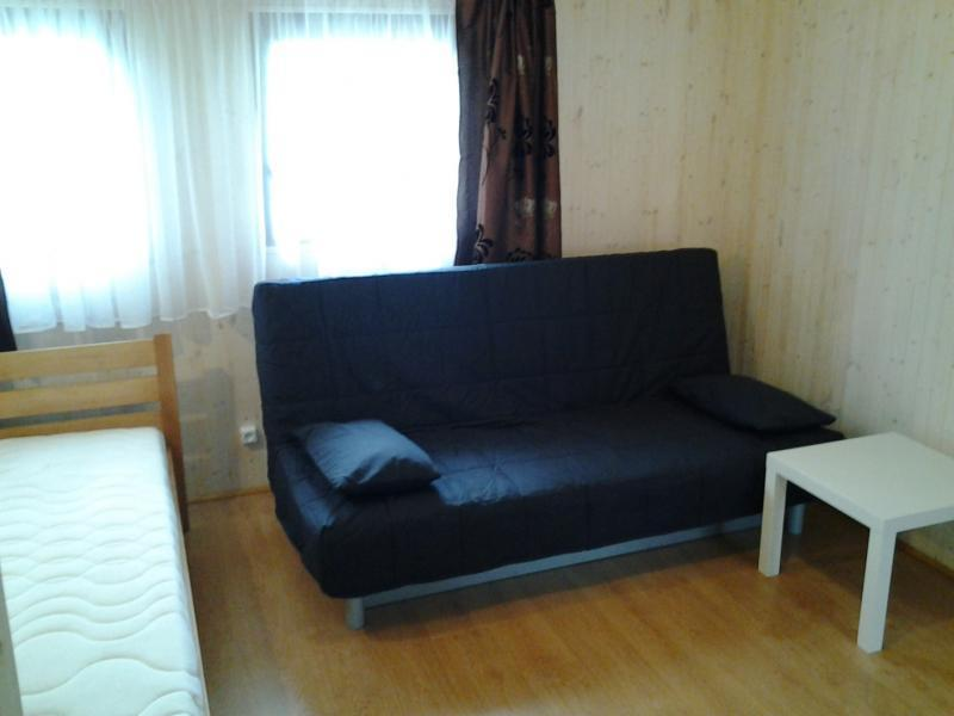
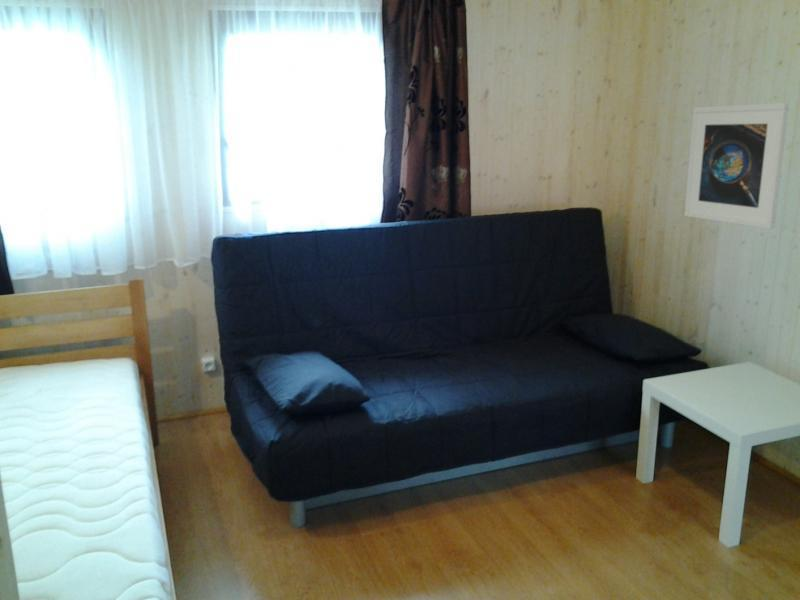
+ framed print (731, 164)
